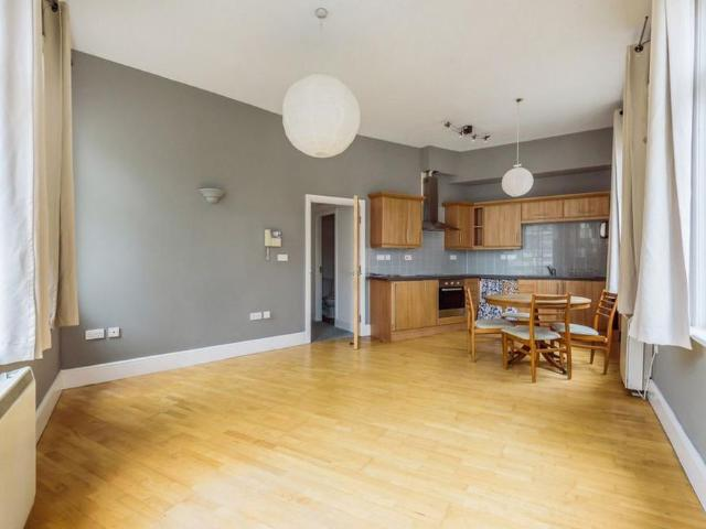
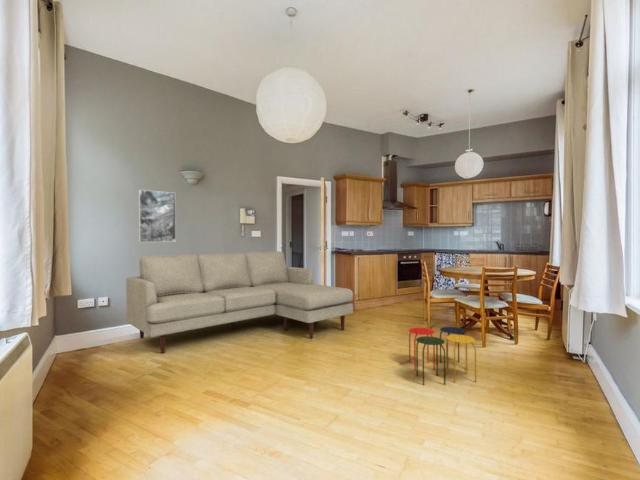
+ stool (440, 352)
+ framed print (157, 216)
+ sofa (245, 293)
